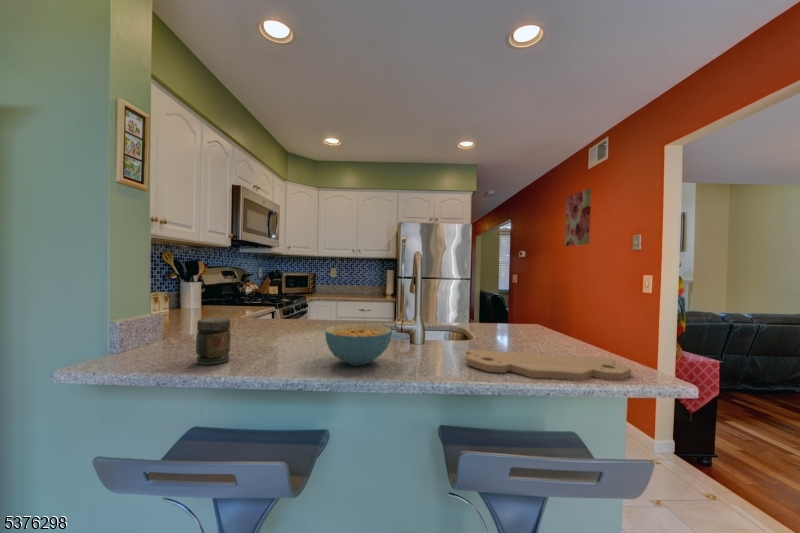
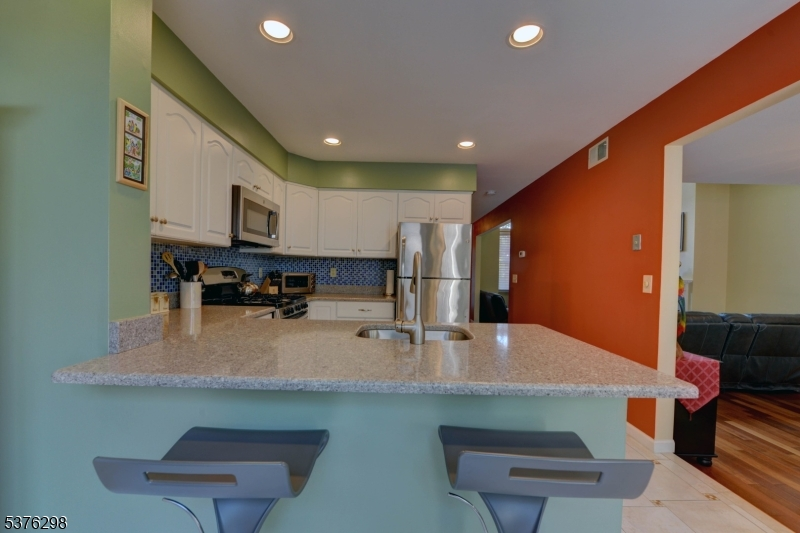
- jar (214, 340)
- cutting board (545, 365)
- wall art (577, 219)
- cereal bowl (357, 346)
